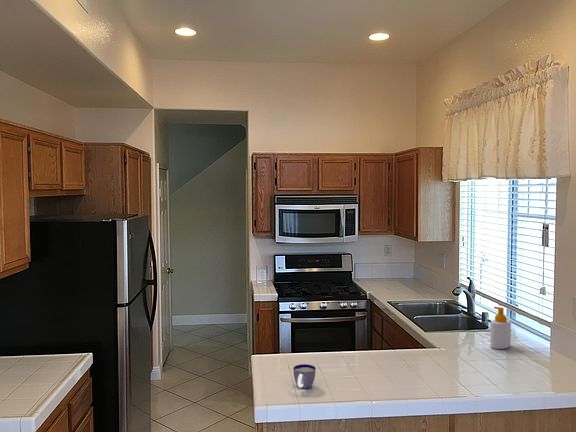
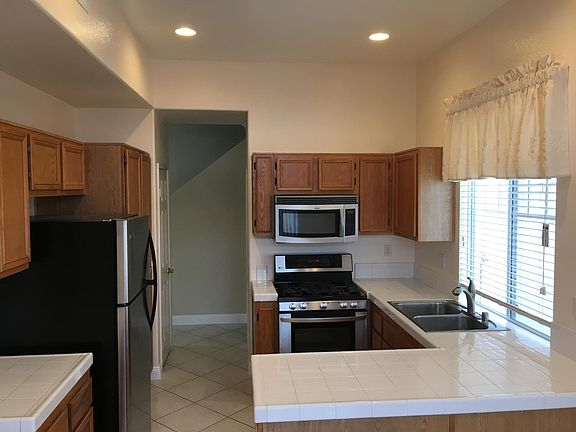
- soap bottle (500, 327)
- cup (303, 378)
